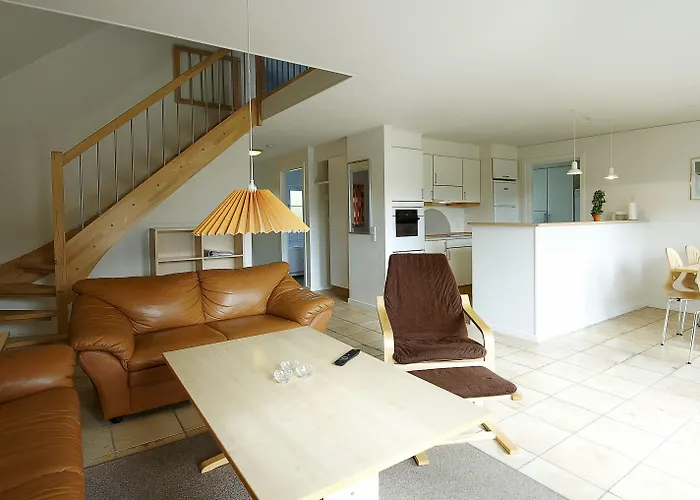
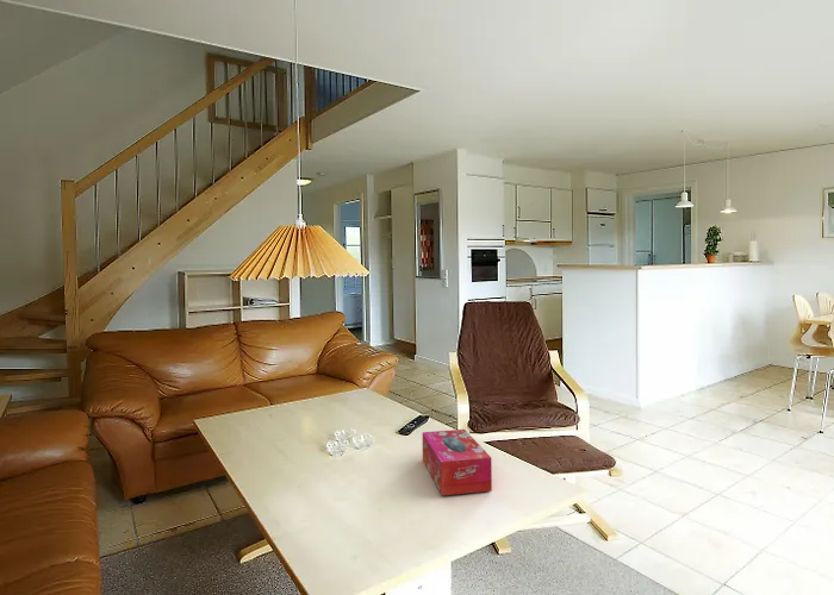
+ tissue box (454, 458)
